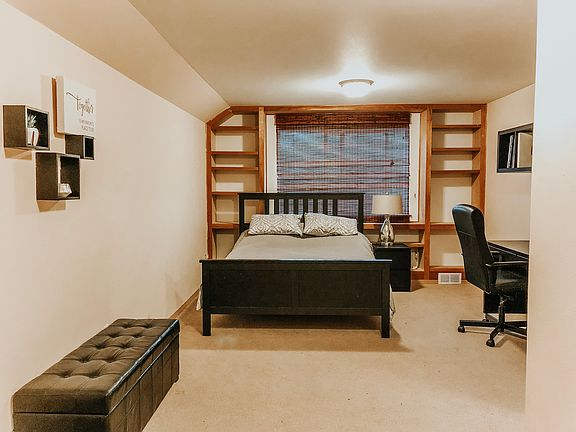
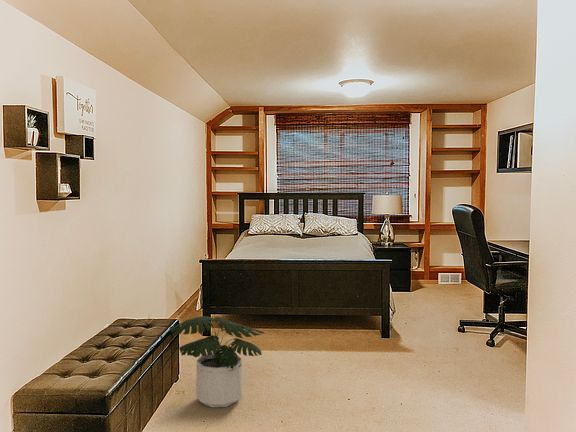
+ potted plant (221, 357)
